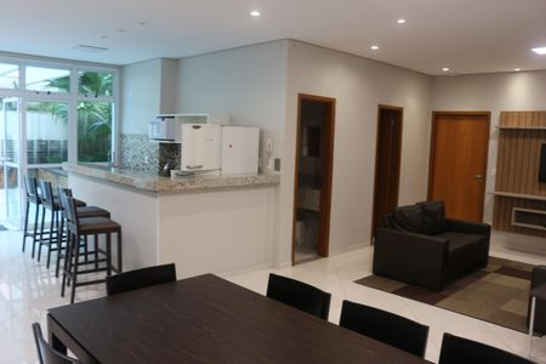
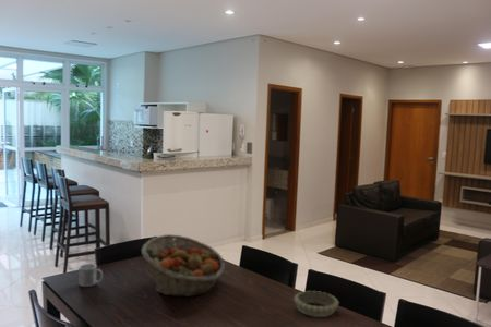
+ mug (91, 275)
+ decorative bowl (315, 302)
+ fruit basket (183, 263)
